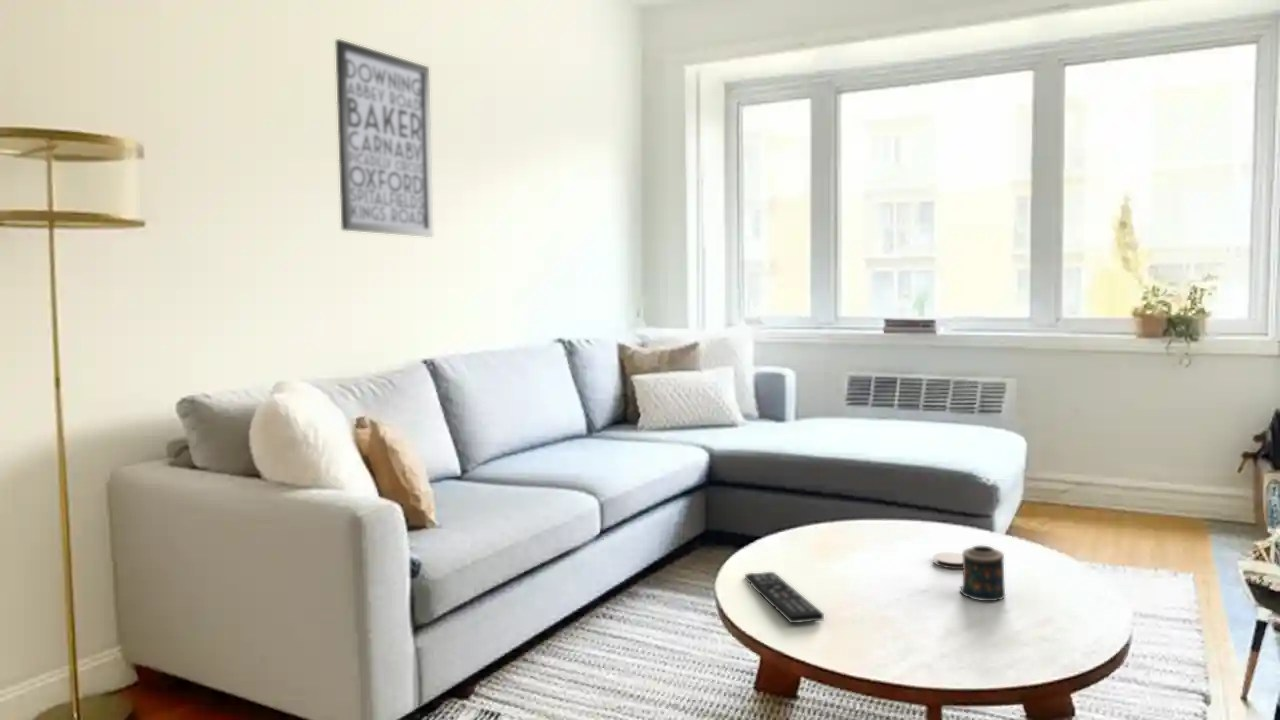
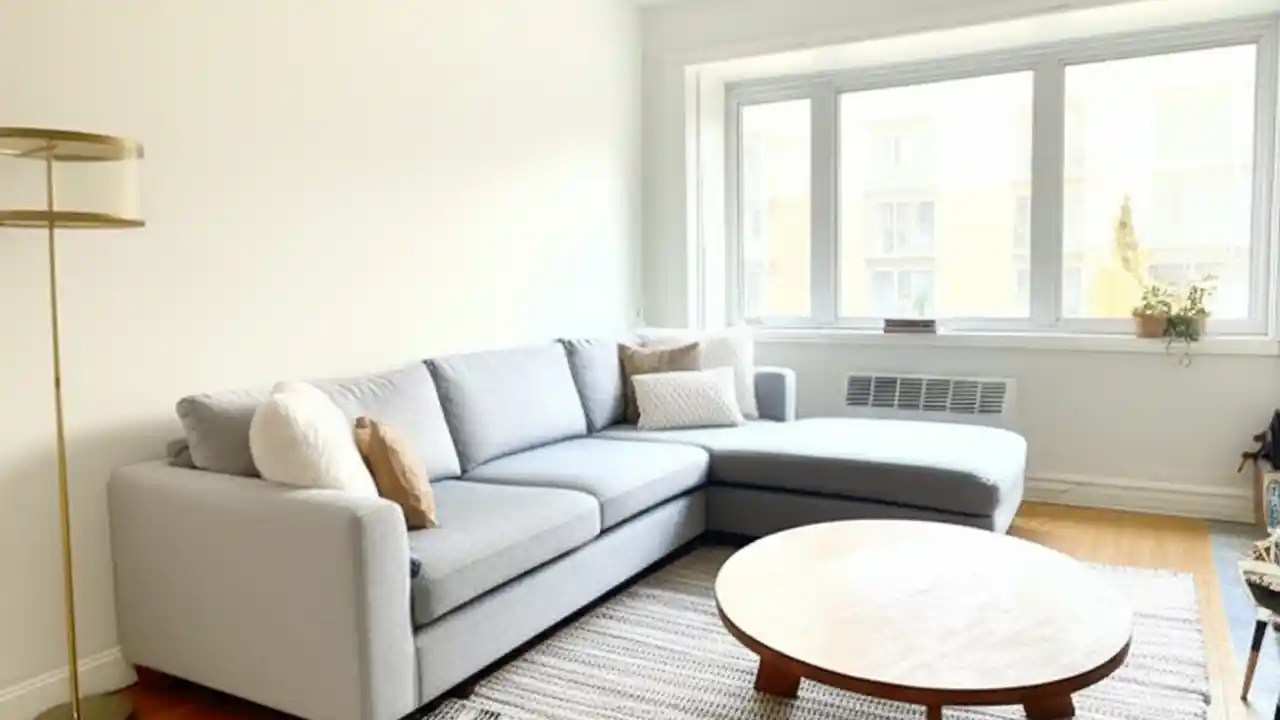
- coaster (953, 560)
- wall art (387, 144)
- candle (979, 569)
- remote control (781, 594)
